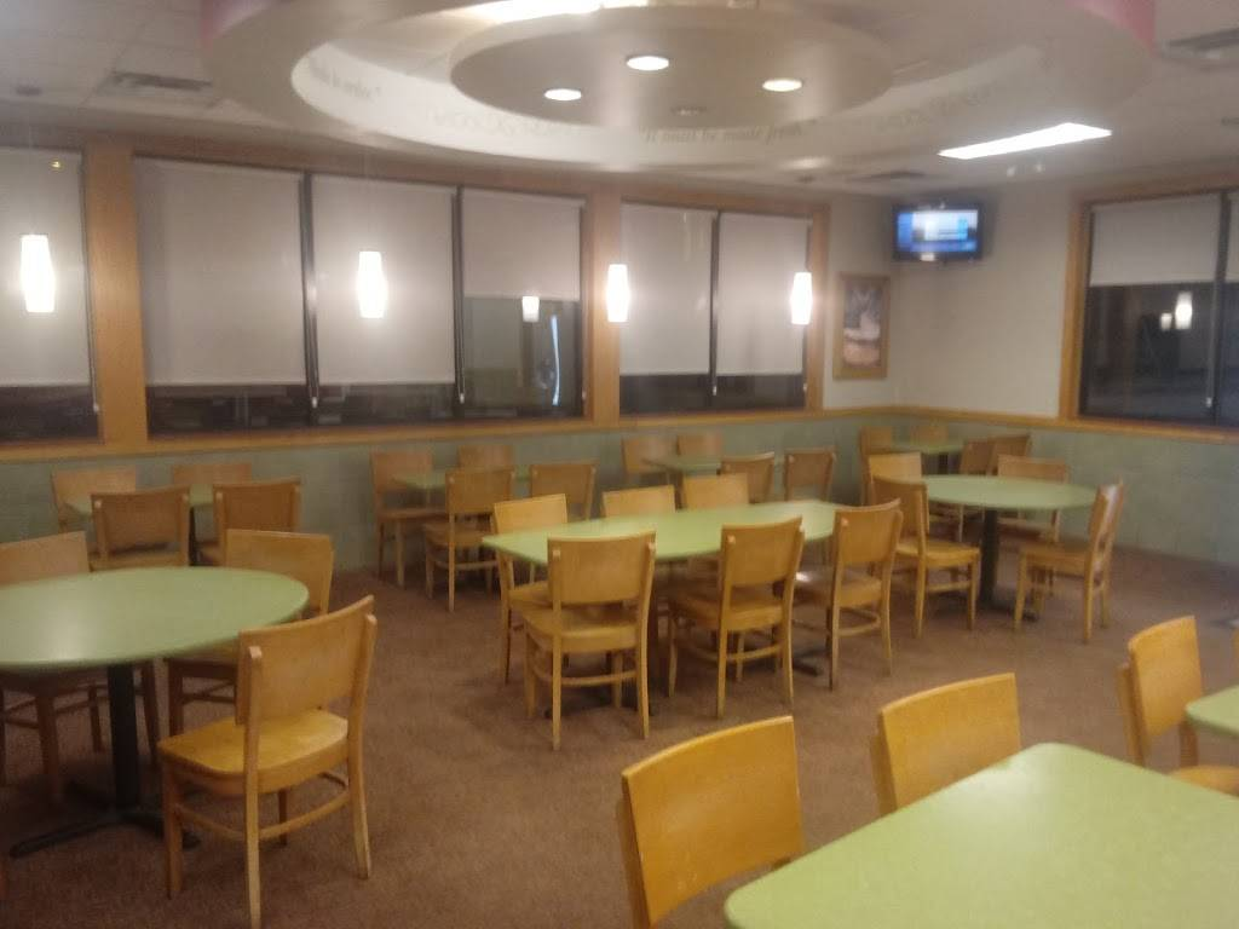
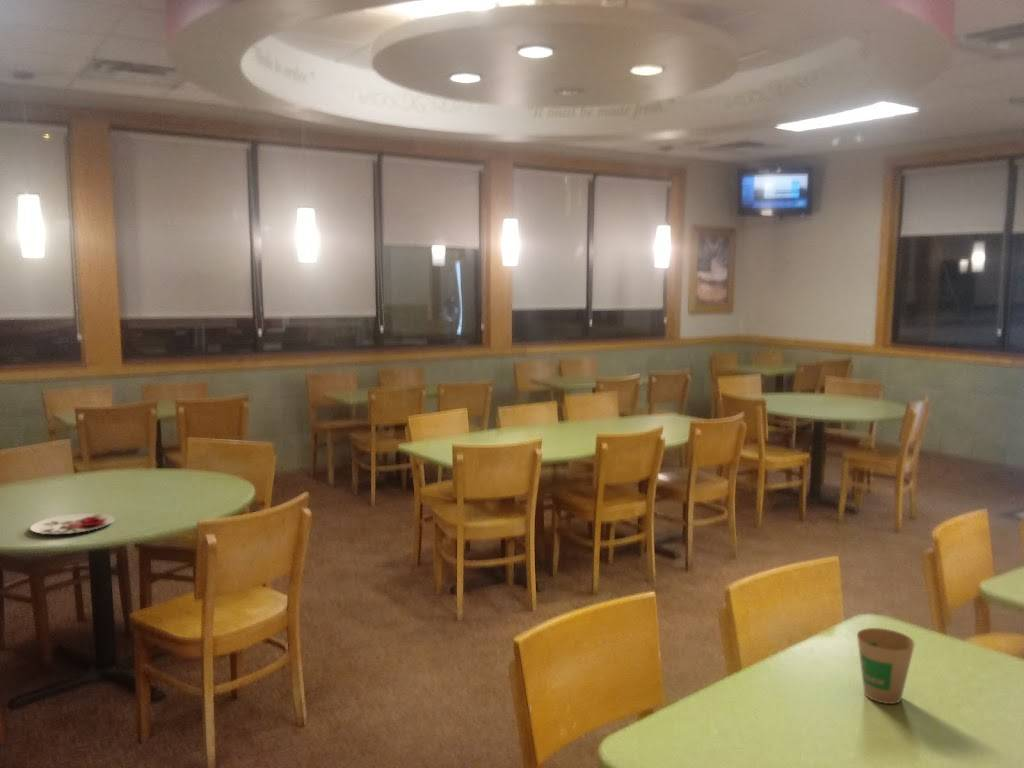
+ paper cup (884, 667)
+ plate (73, 522)
